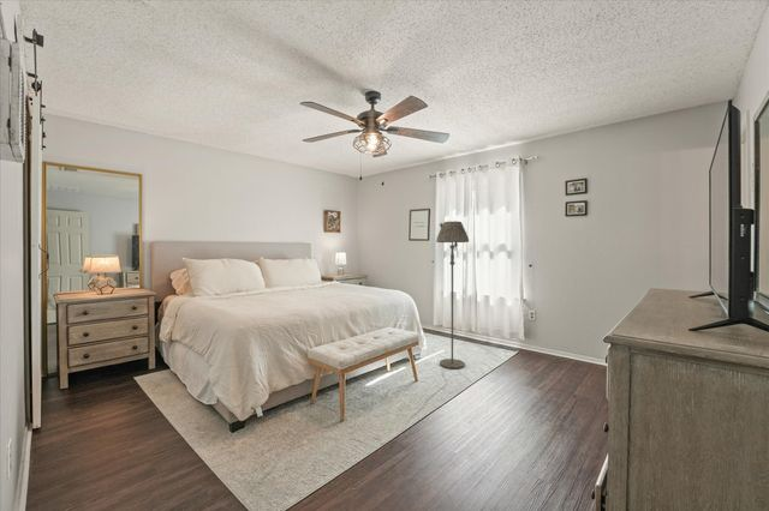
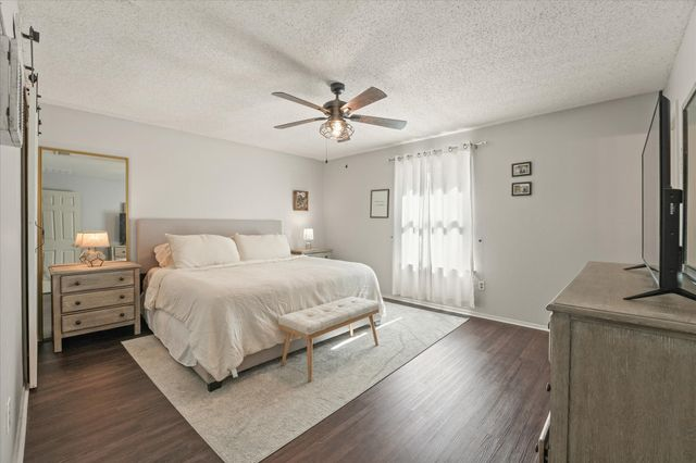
- floor lamp (452, 293)
